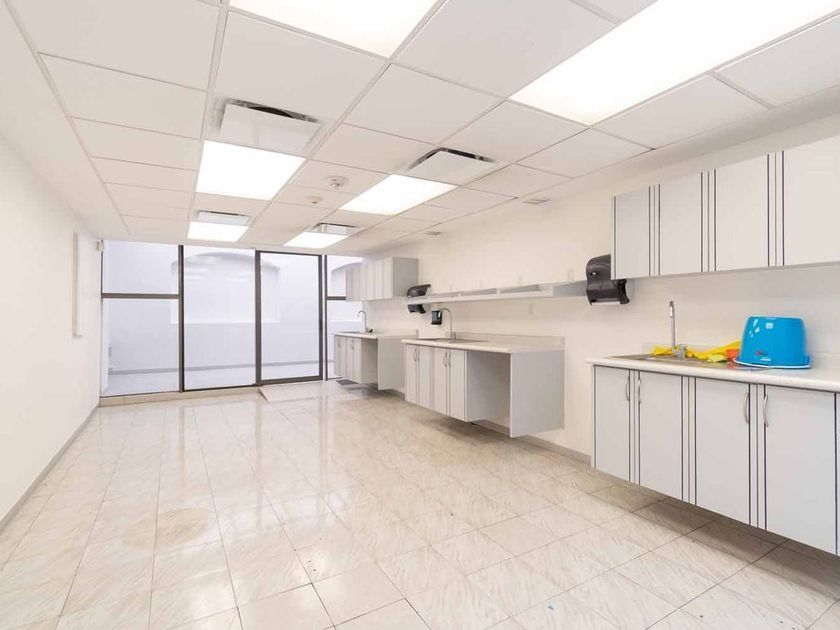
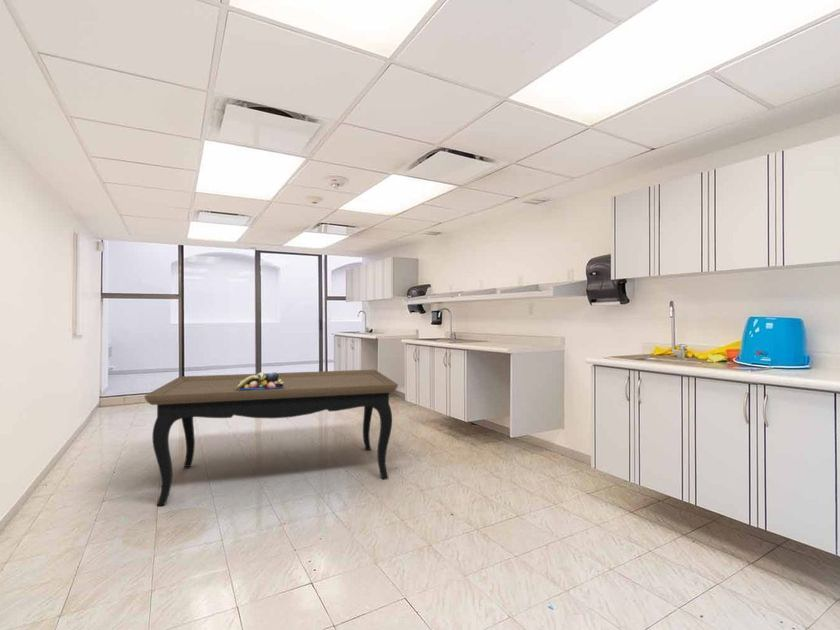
+ fruit bowl (260, 381)
+ dining table (282, 417)
